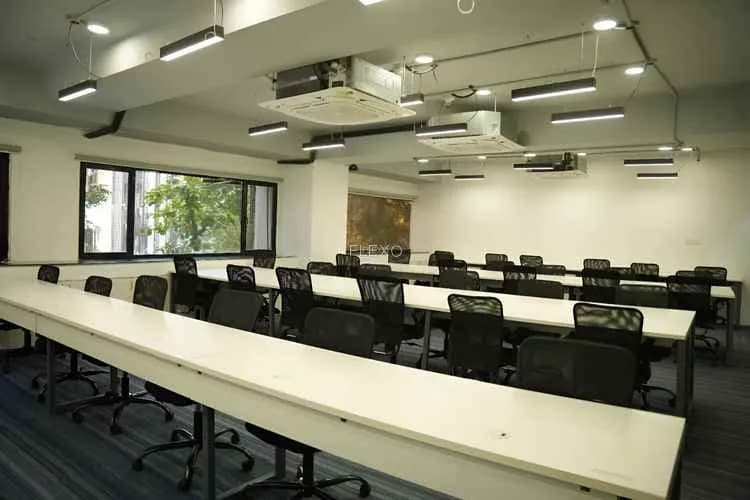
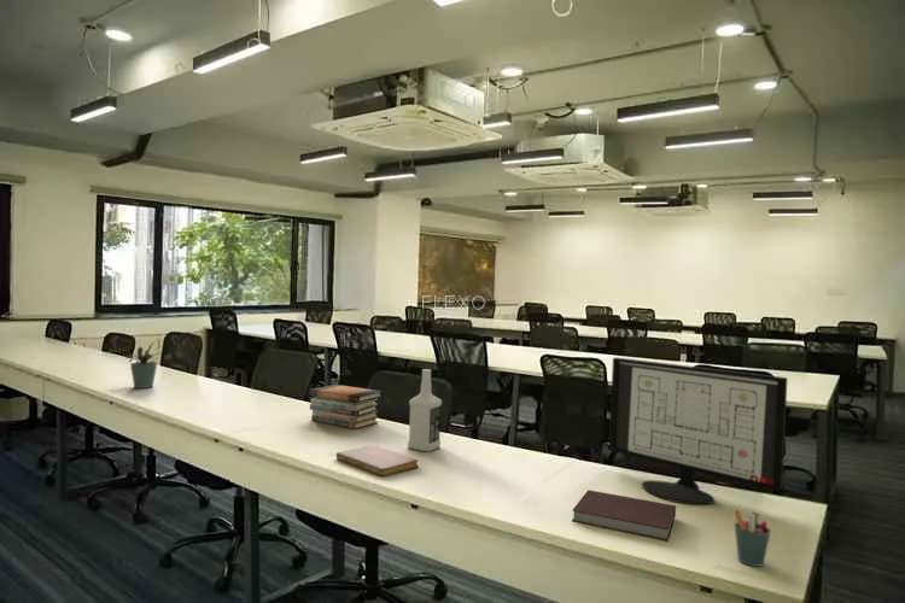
+ computer monitor (678, 431)
+ notebook (376, 459)
+ pen holder (751, 534)
+ vodka (425, 408)
+ potted plant (145, 364)
+ book stack (344, 405)
+ notebook (624, 513)
